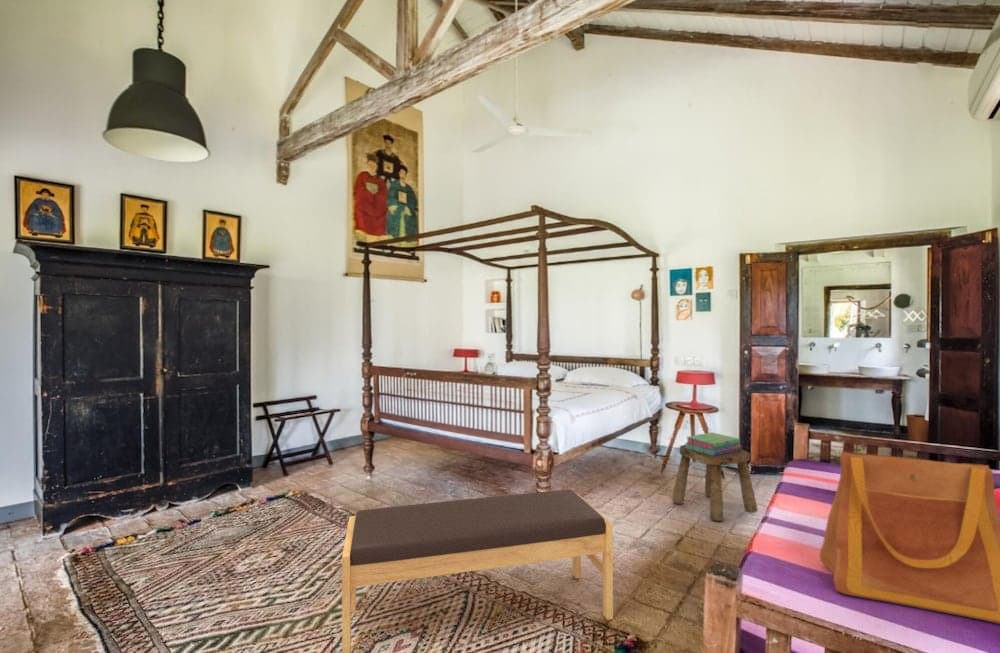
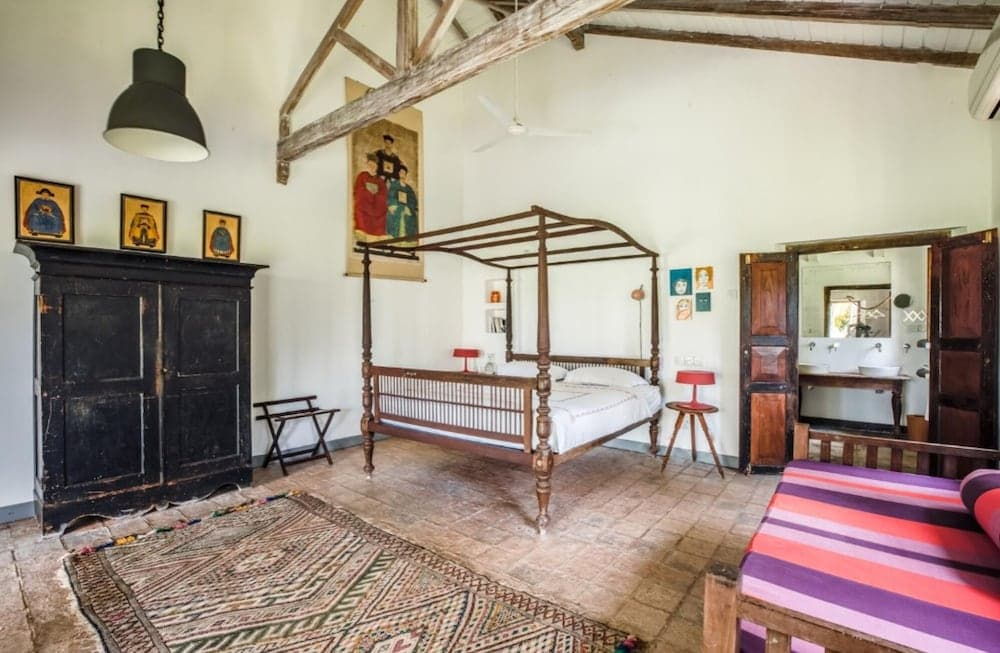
- stack of books (712, 443)
- tote bag (911, 525)
- stool (713, 478)
- bench (478, 562)
